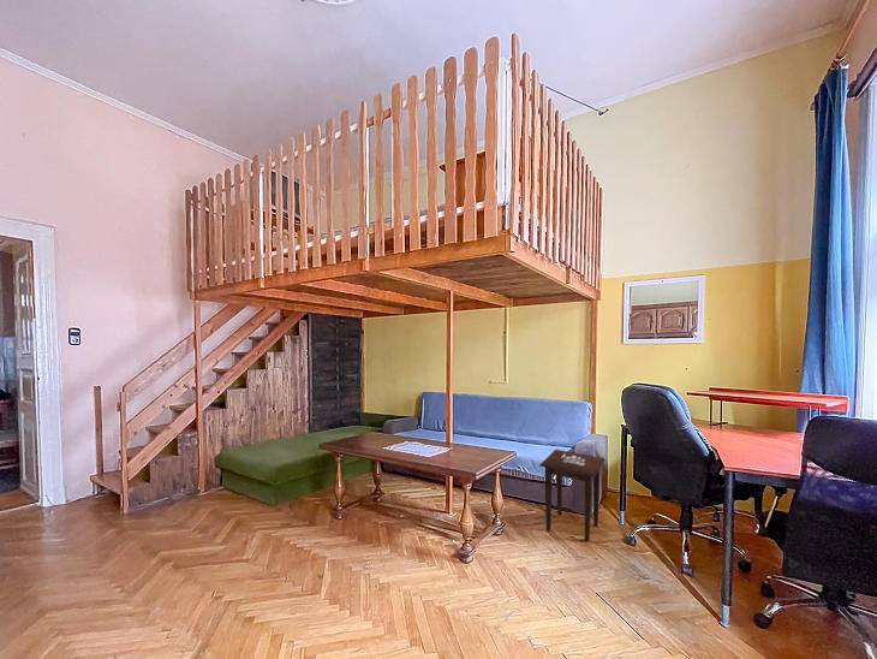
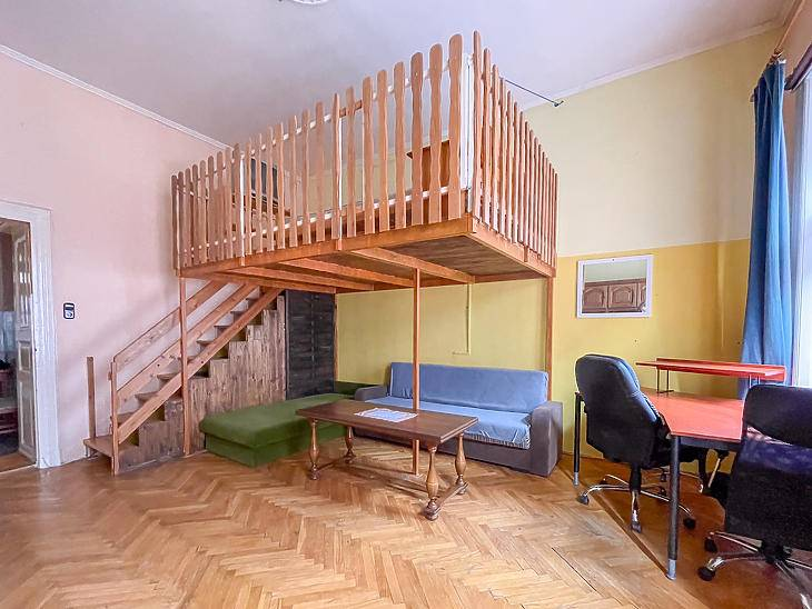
- side table (561, 493)
